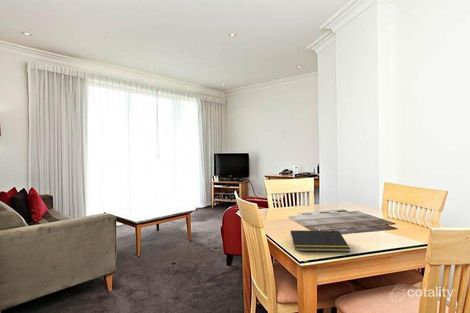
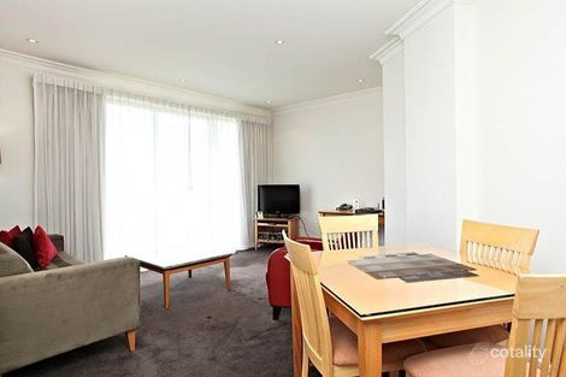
- notepad (318, 240)
